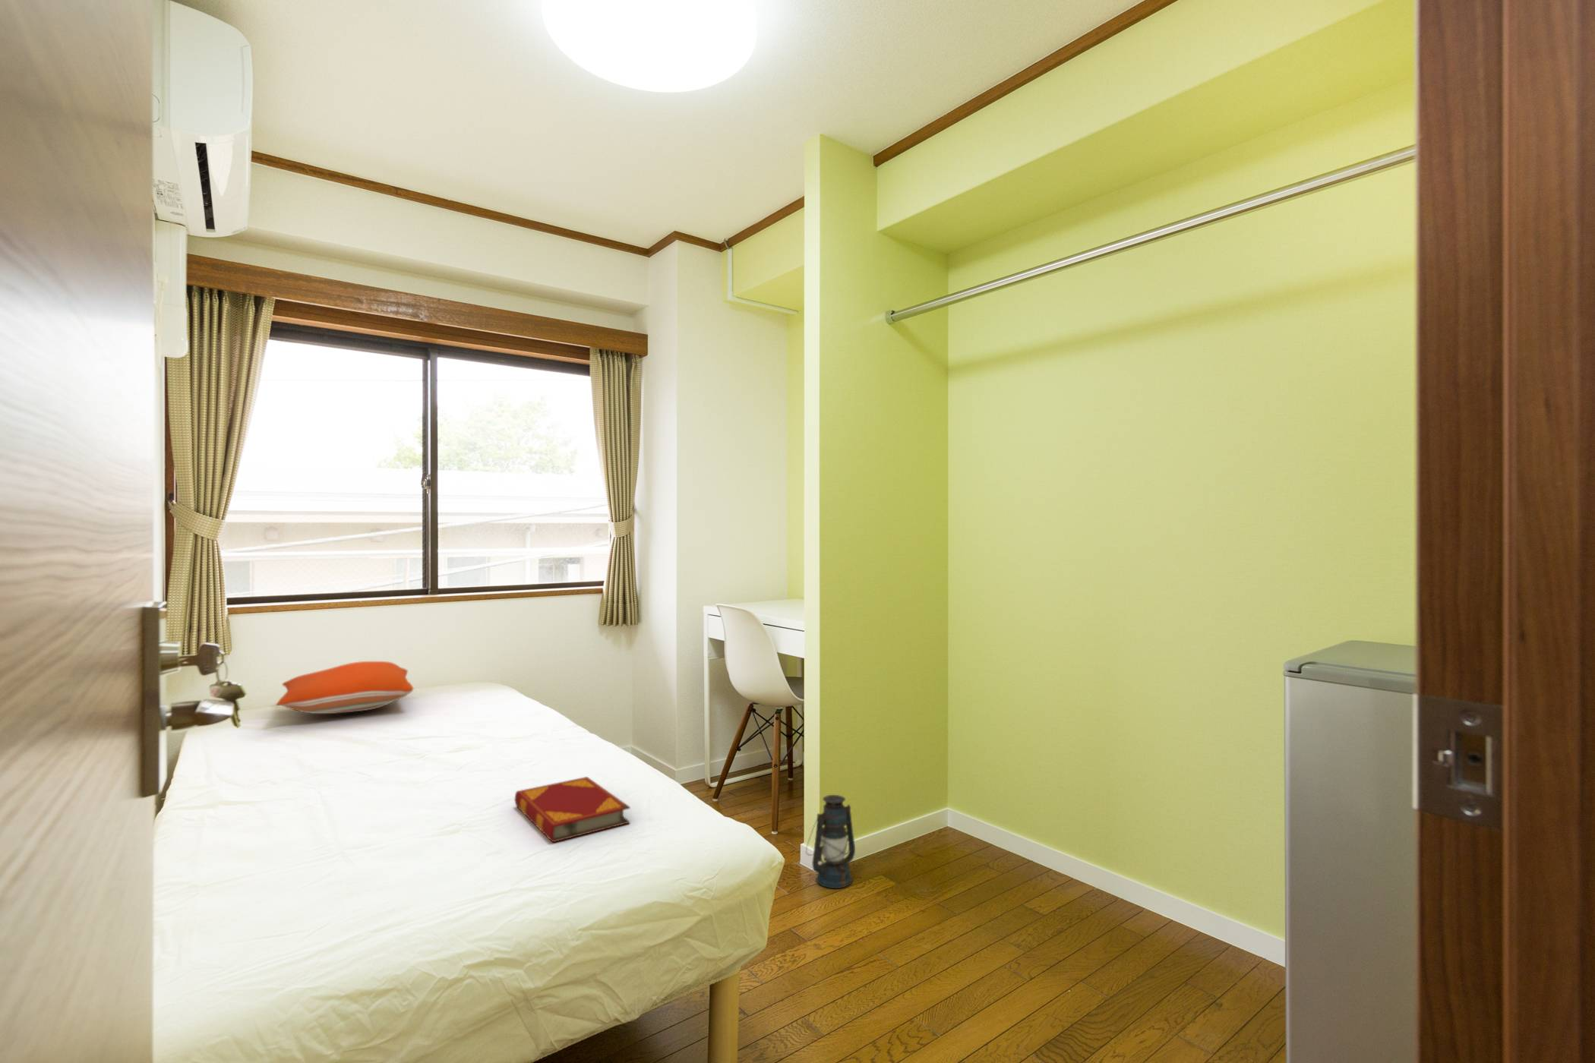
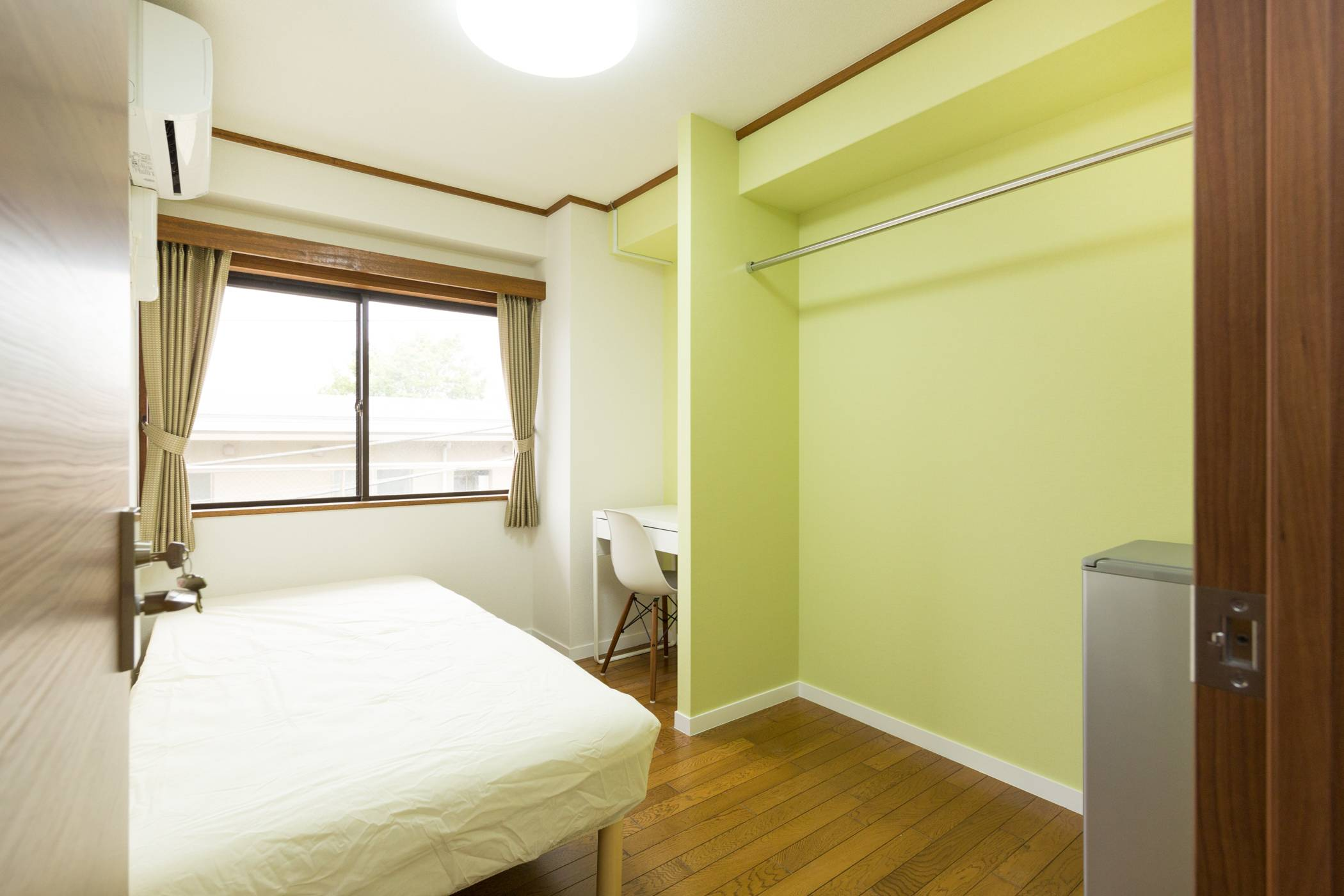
- hardback book (571, 807)
- lantern (832, 836)
- pillow (347, 687)
